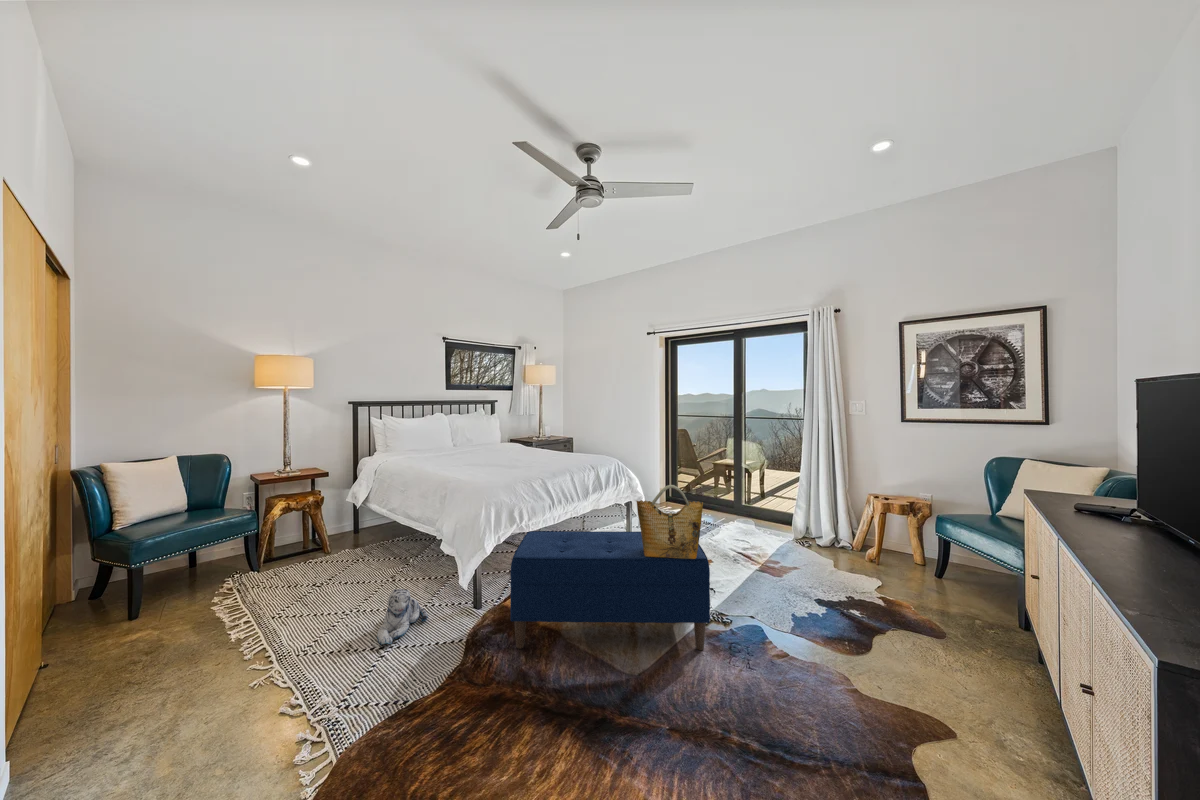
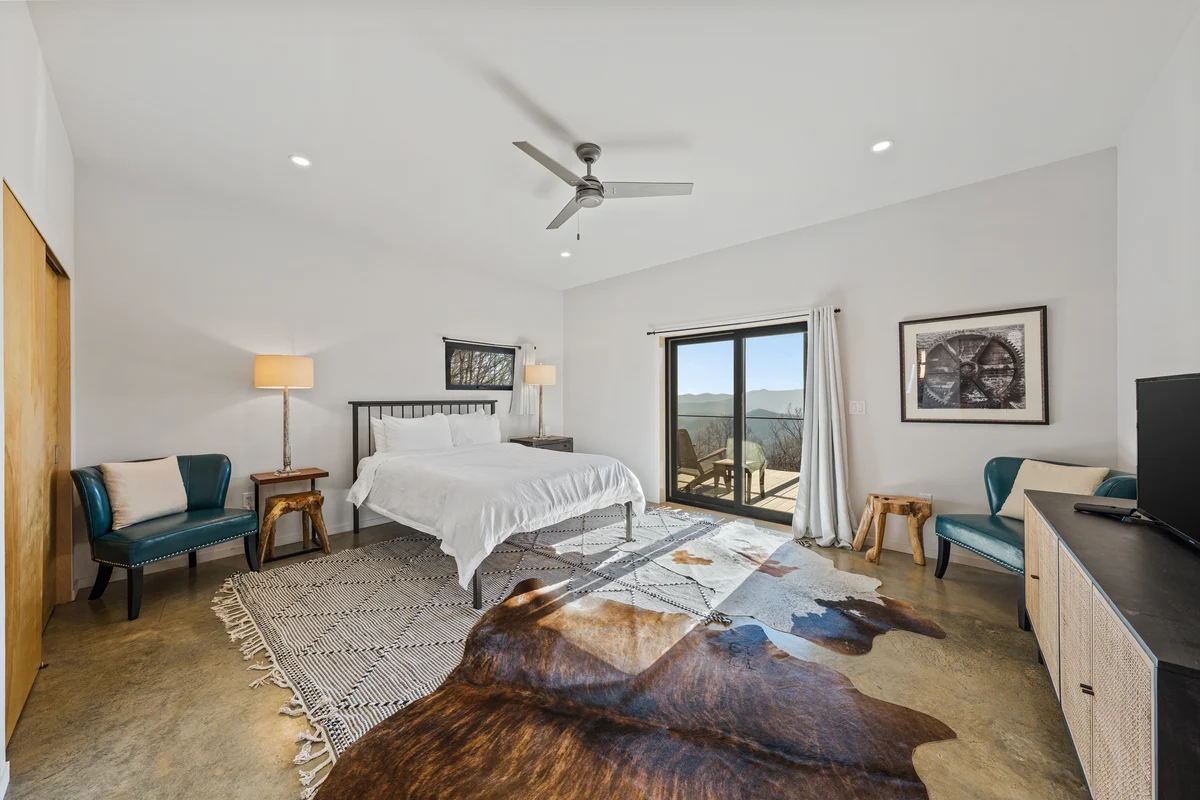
- grocery bag (669, 518)
- plush toy (403, 606)
- bench (609, 585)
